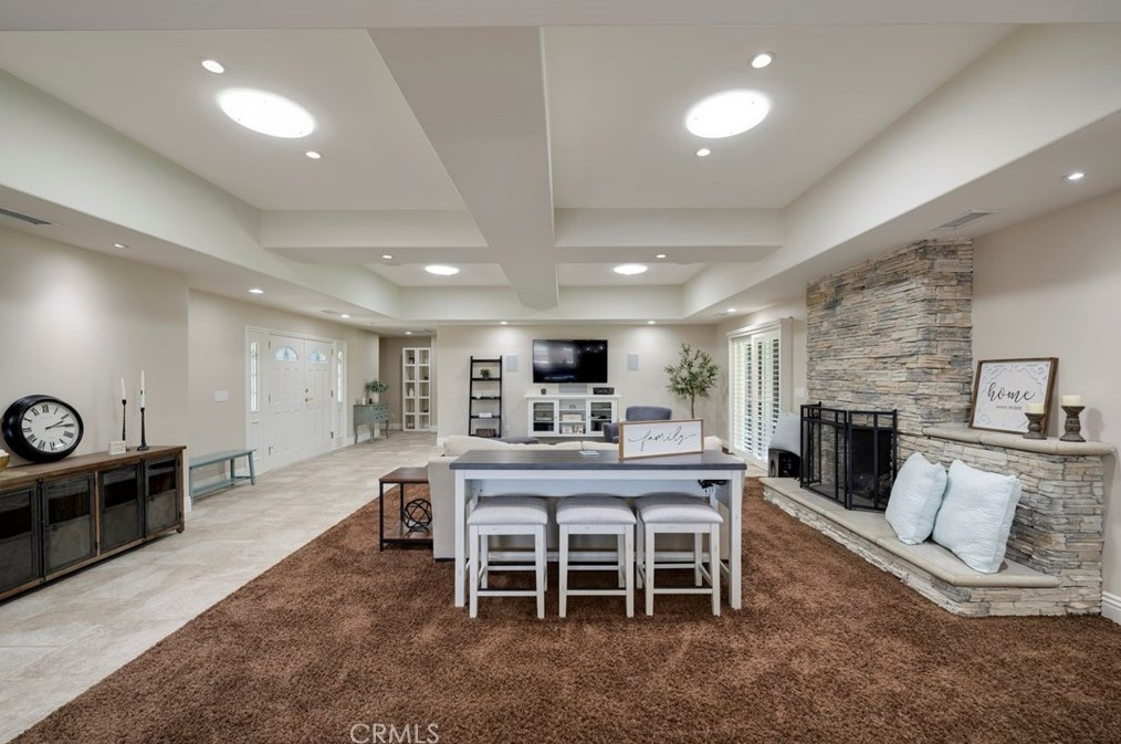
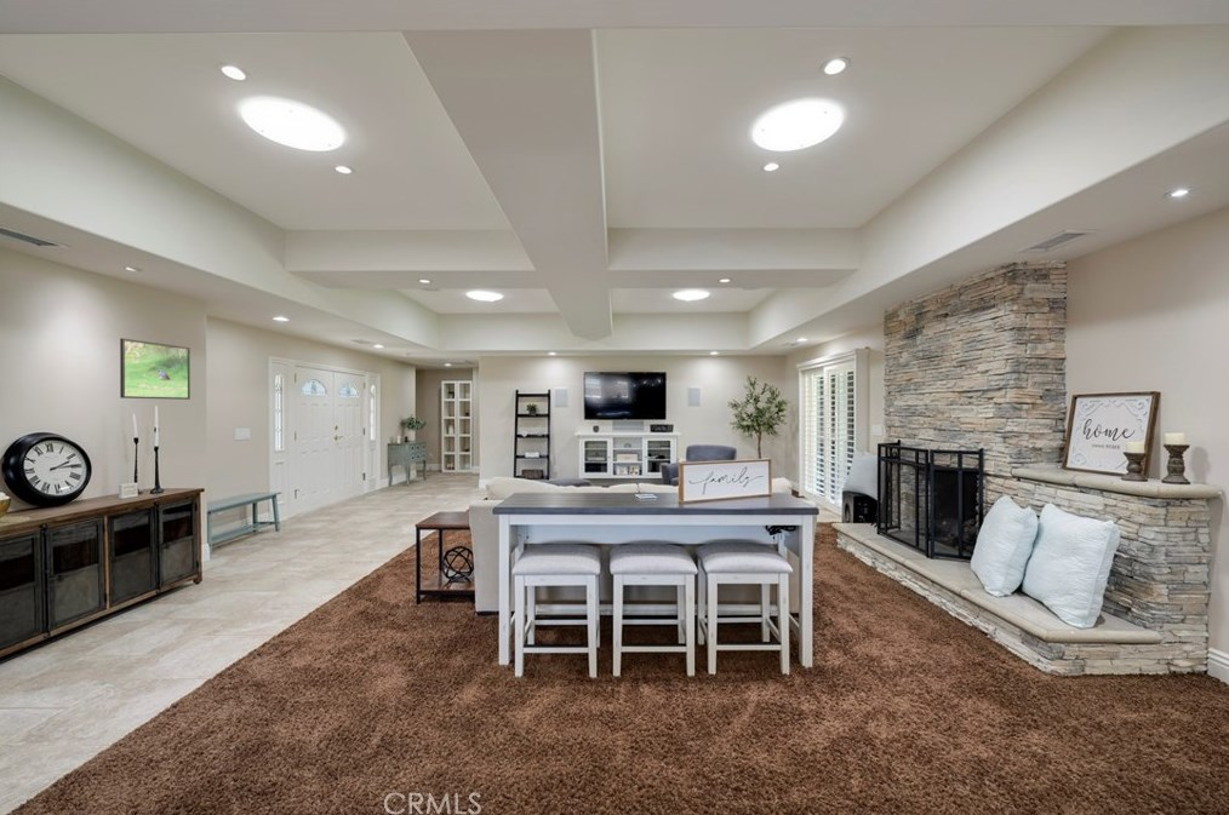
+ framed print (158, 371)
